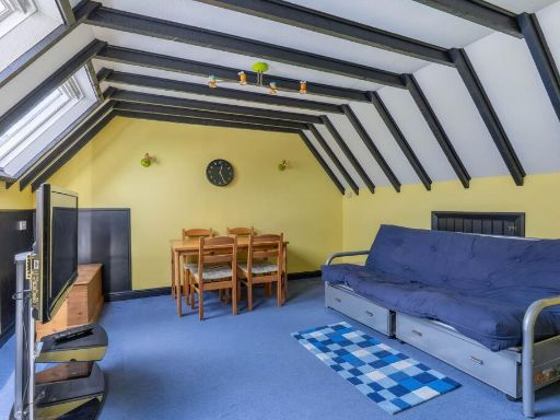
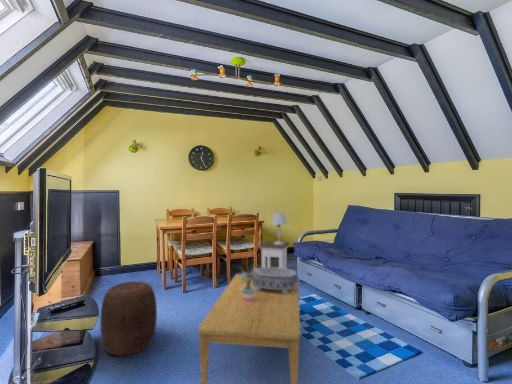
+ nightstand (270, 263)
+ potted plant (250, 278)
+ table lamp (278, 228)
+ decorative bowl (273, 279)
+ stool (129, 315)
+ coffee table (259, 321)
